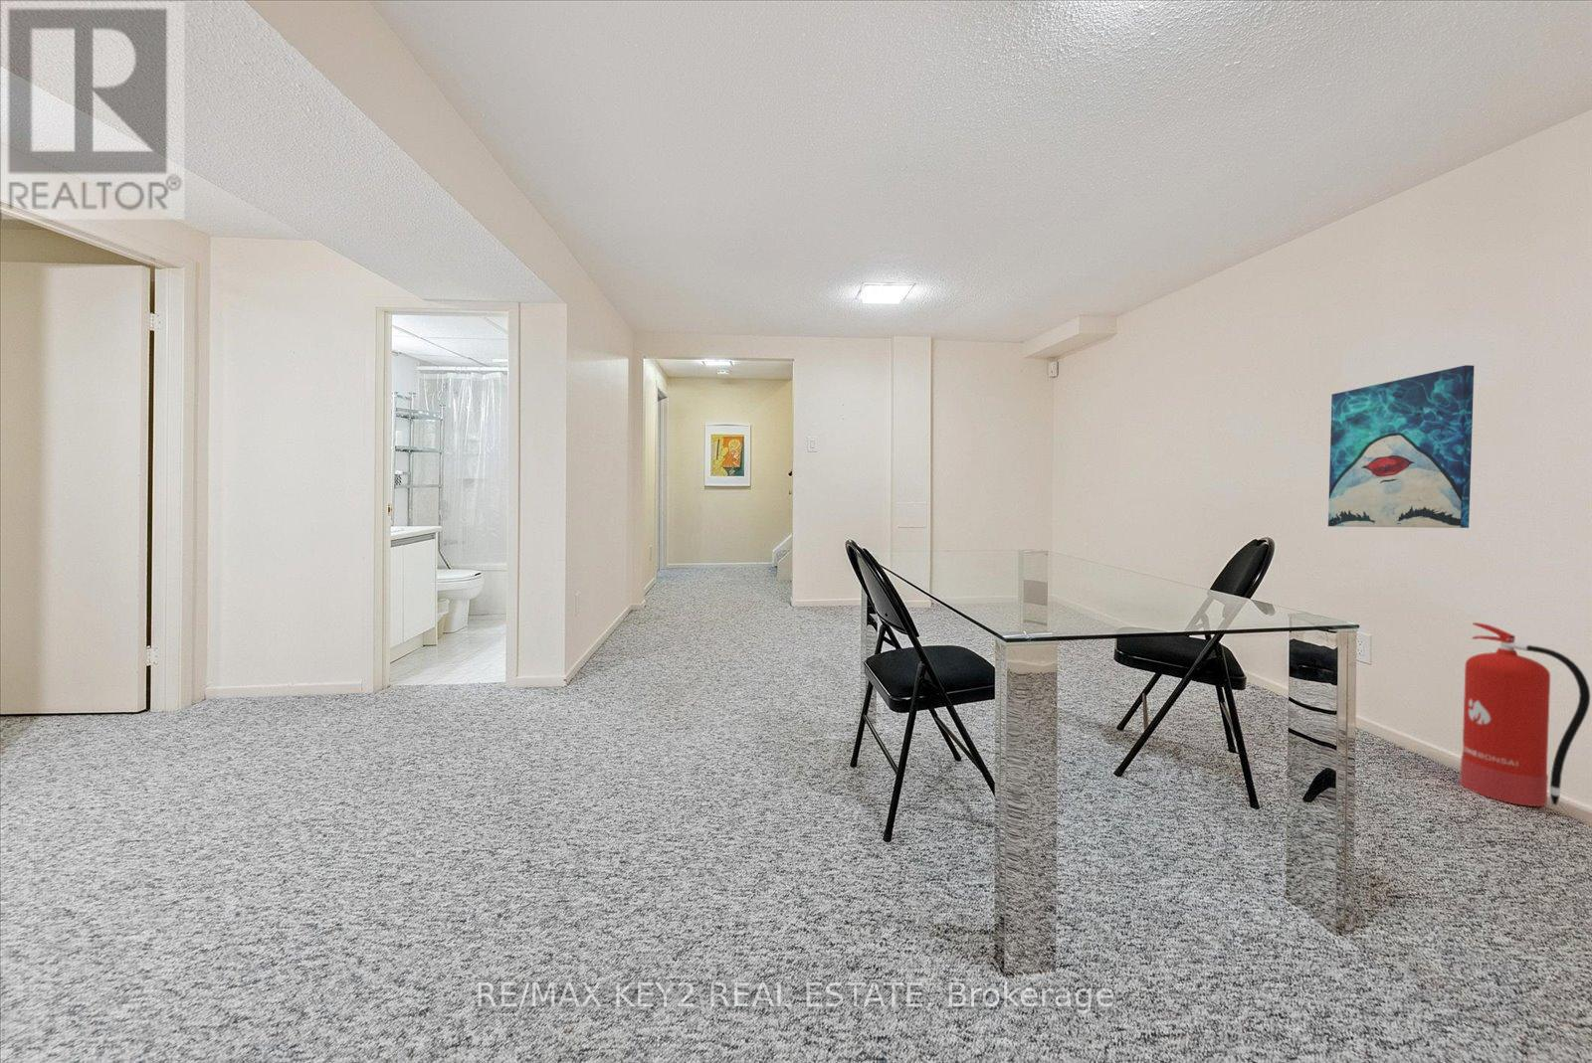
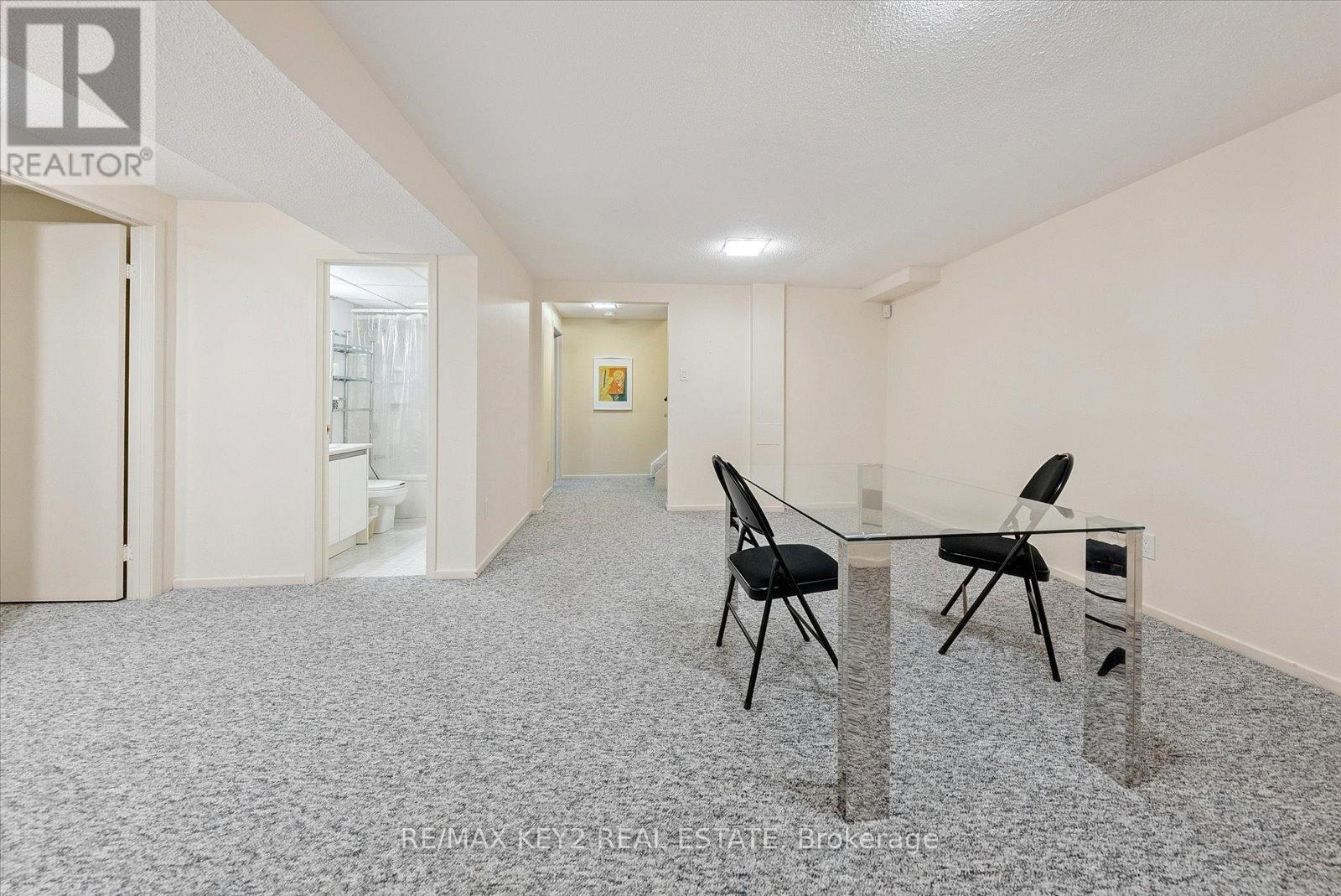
- wall art (1393, 453)
- fire extinguisher (1524, 715)
